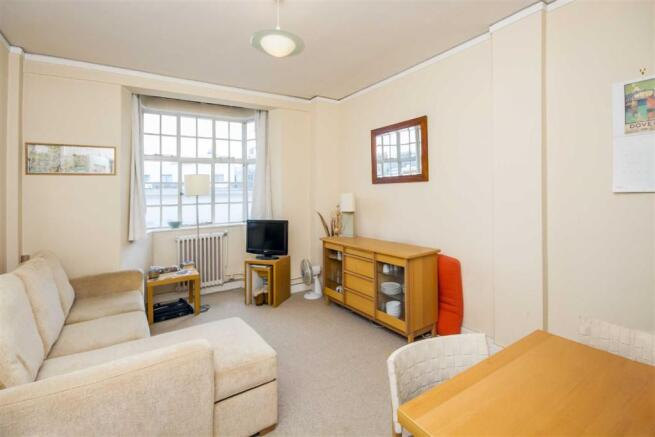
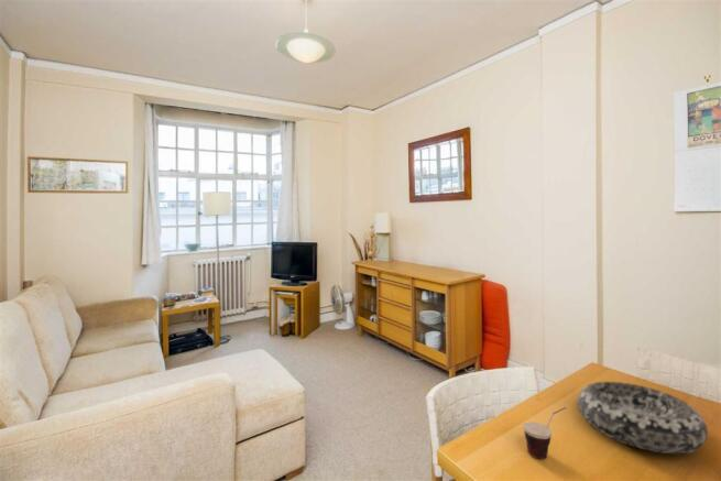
+ decorative bowl (636, 414)
+ cup (546, 430)
